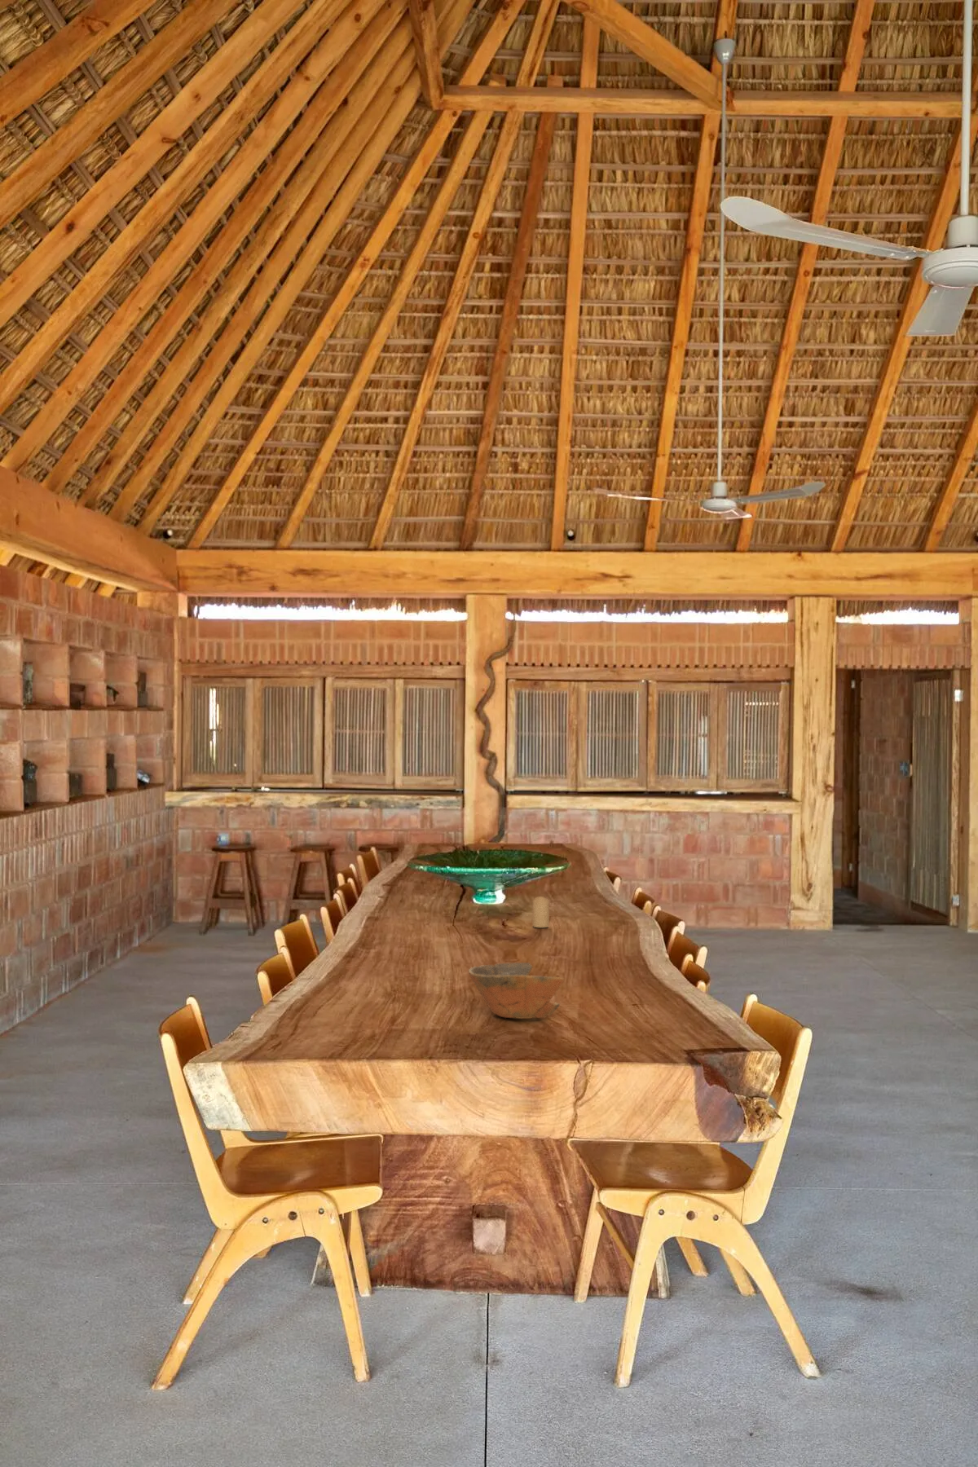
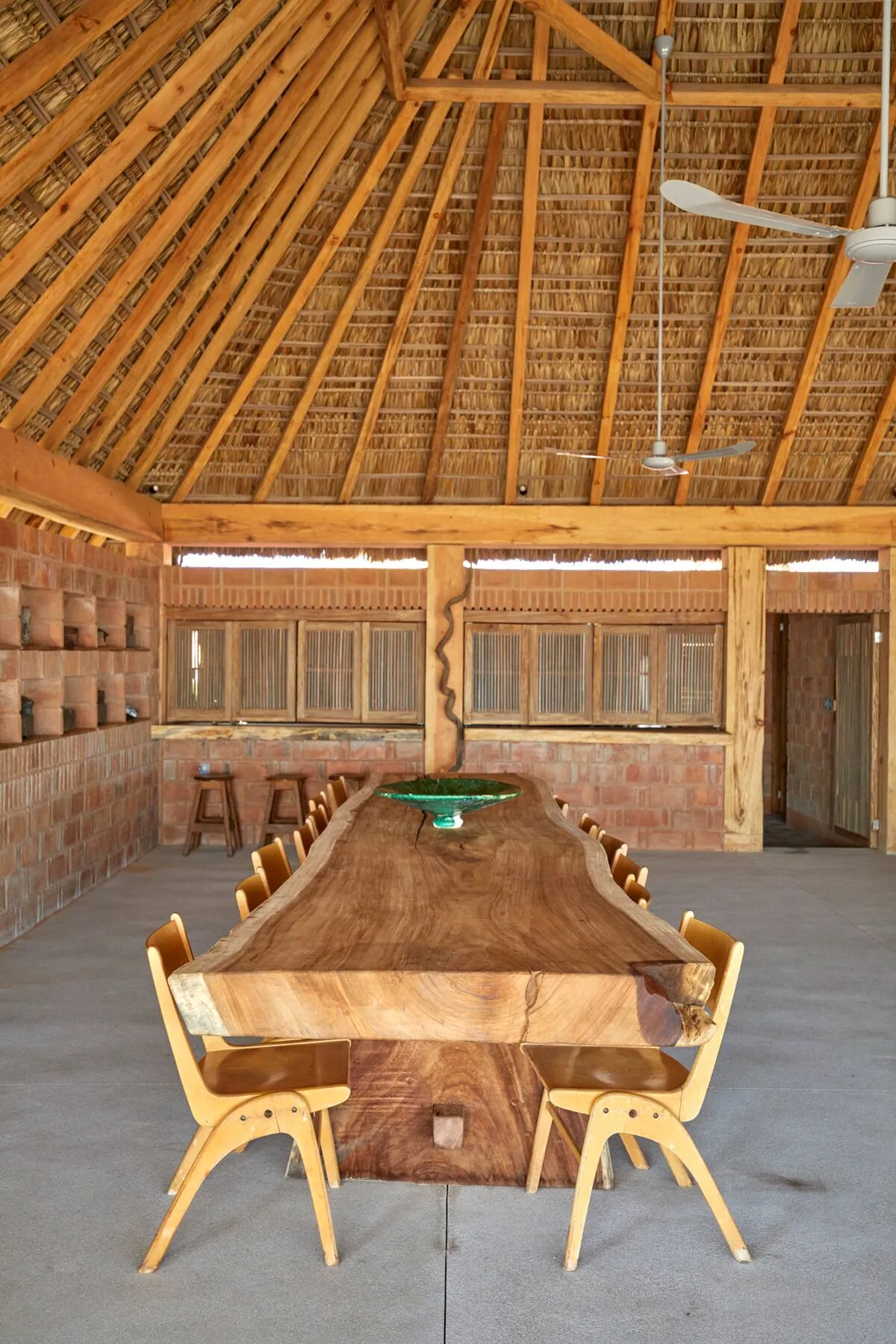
- candle (540, 911)
- bowl (513, 989)
